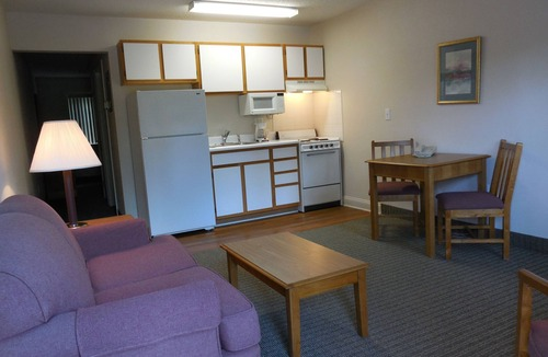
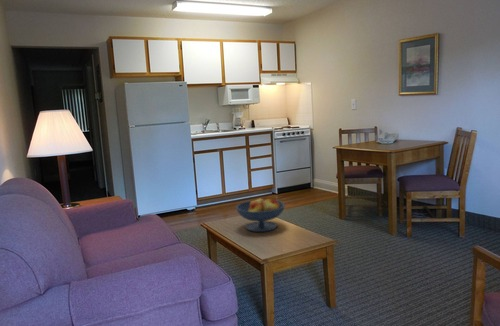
+ fruit bowl (260, 212)
